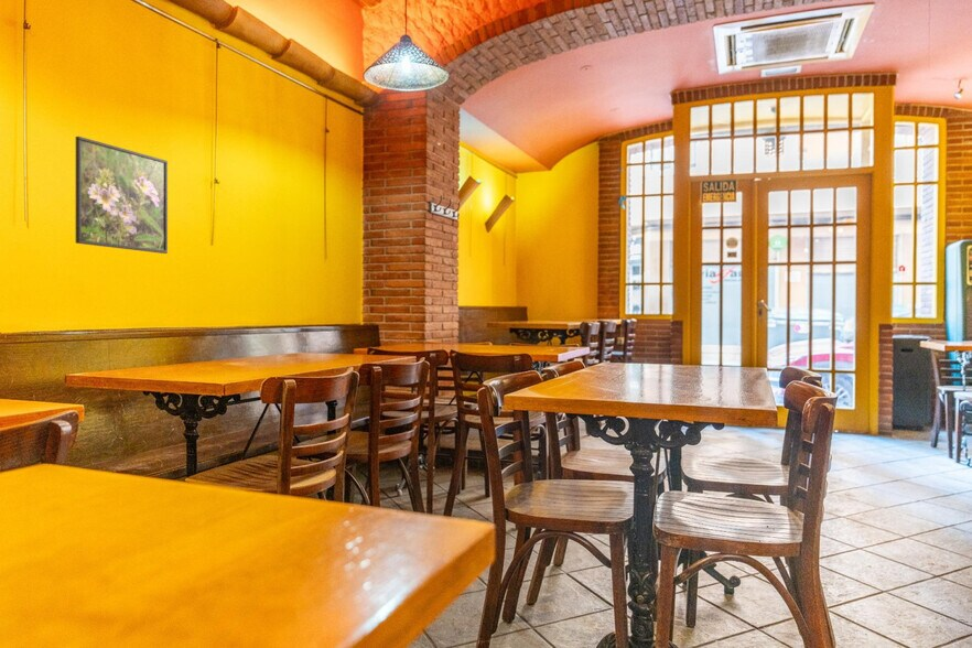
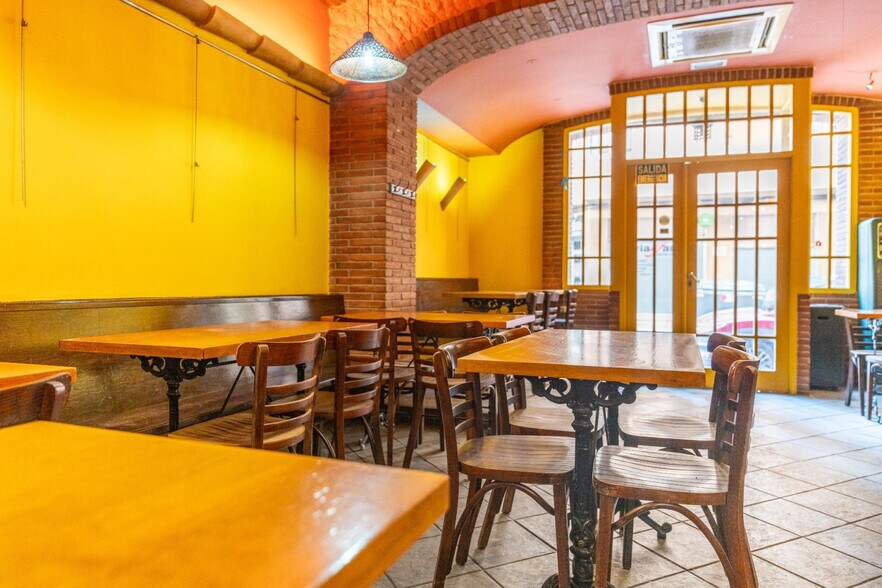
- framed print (125, 198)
